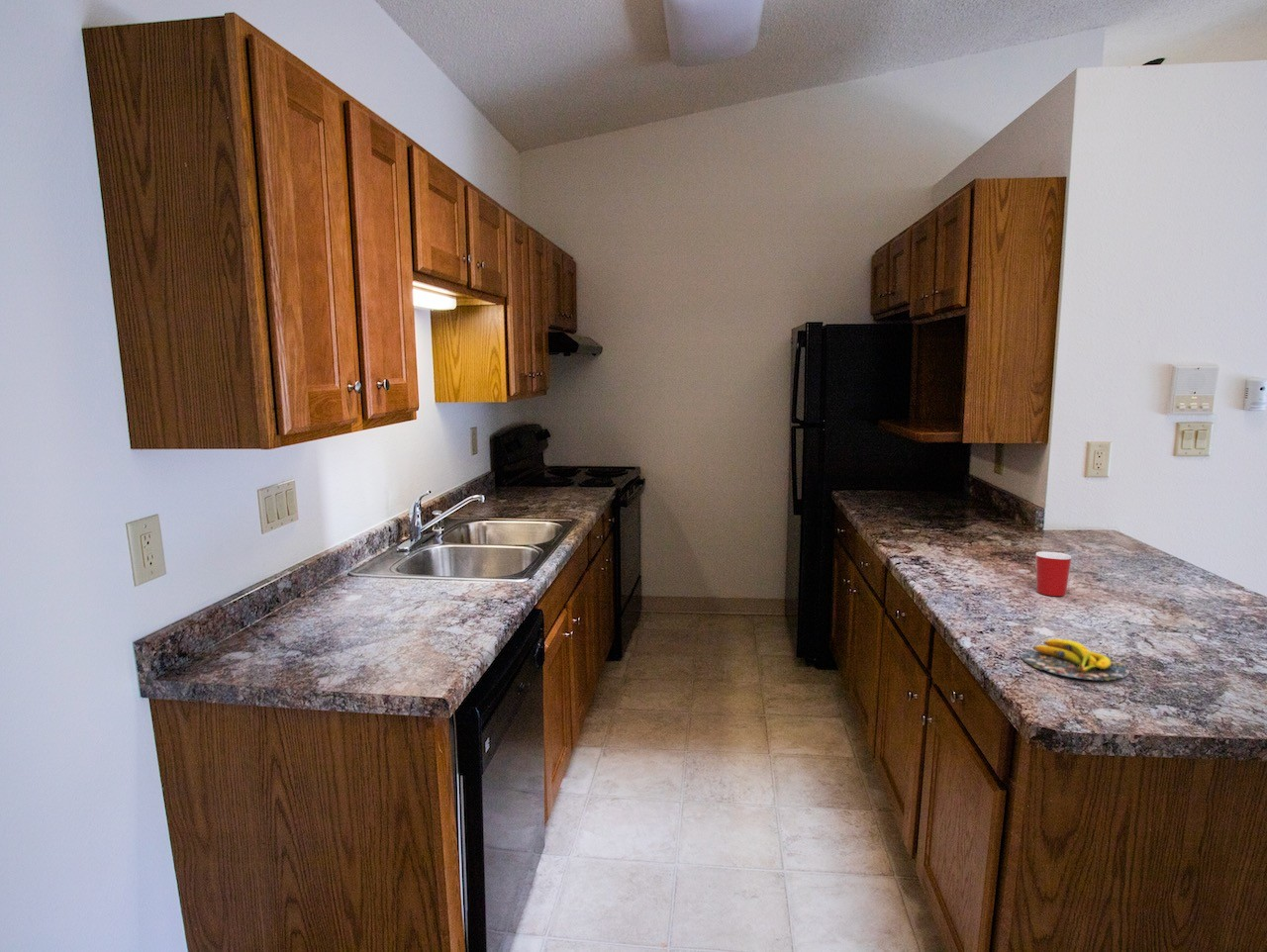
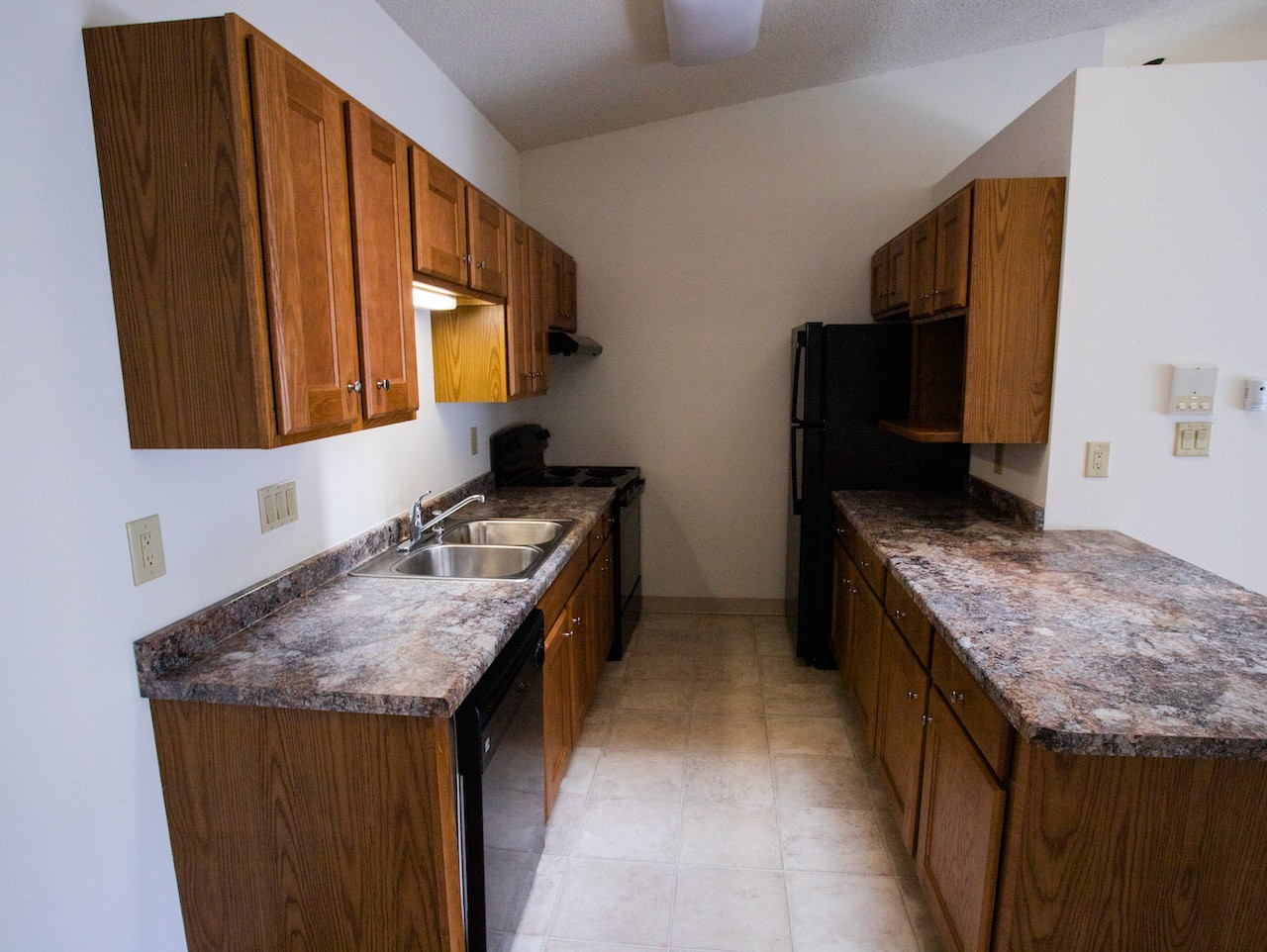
- banana (1073, 652)
- mug (1051, 572)
